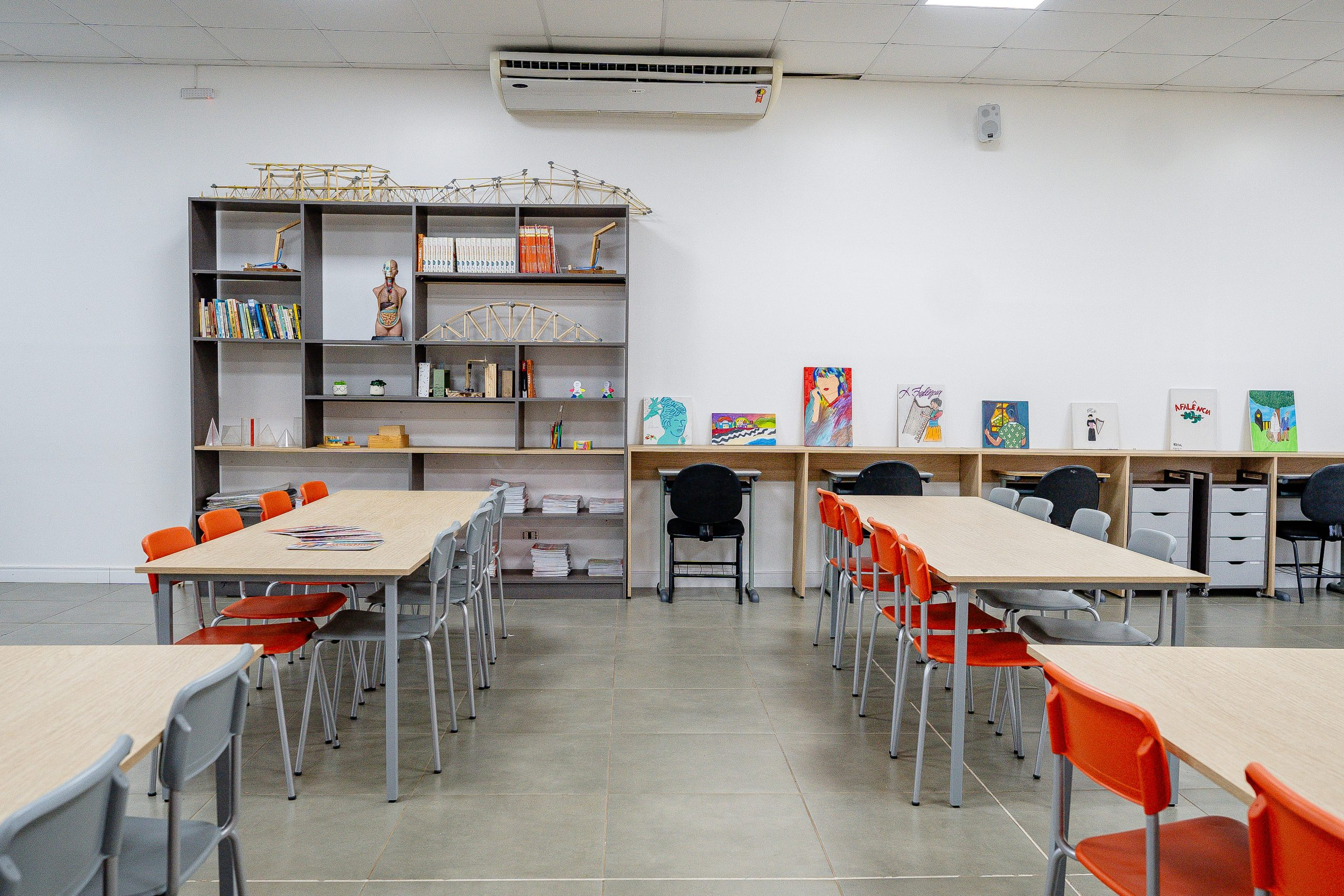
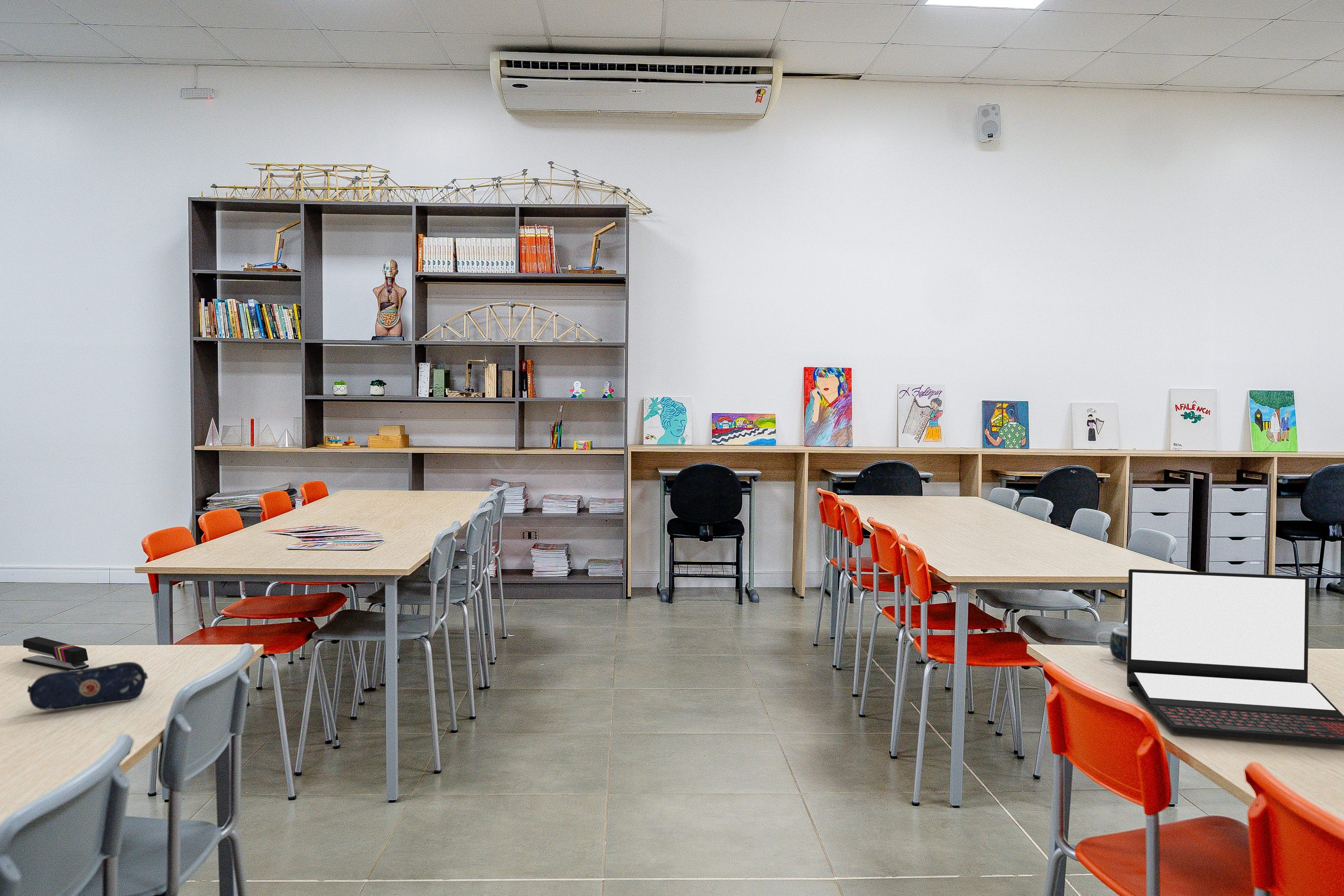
+ mug (1123, 644)
+ pencil case (89, 686)
+ laptop (1244, 651)
+ stapler (55, 653)
